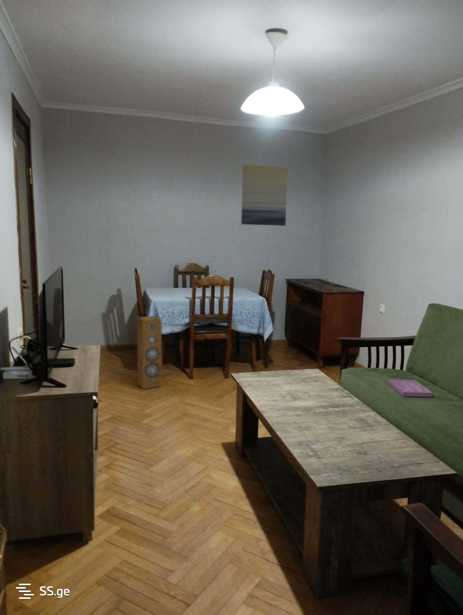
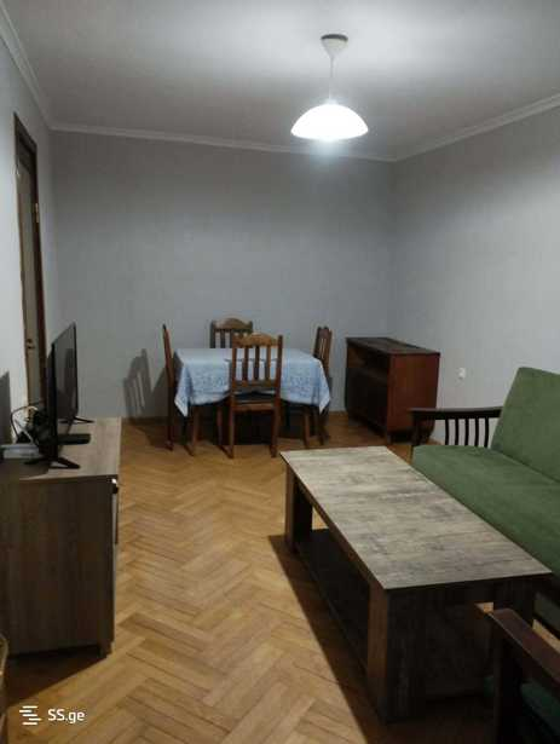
- wall art (264, 196)
- speaker (149, 352)
- book (409, 387)
